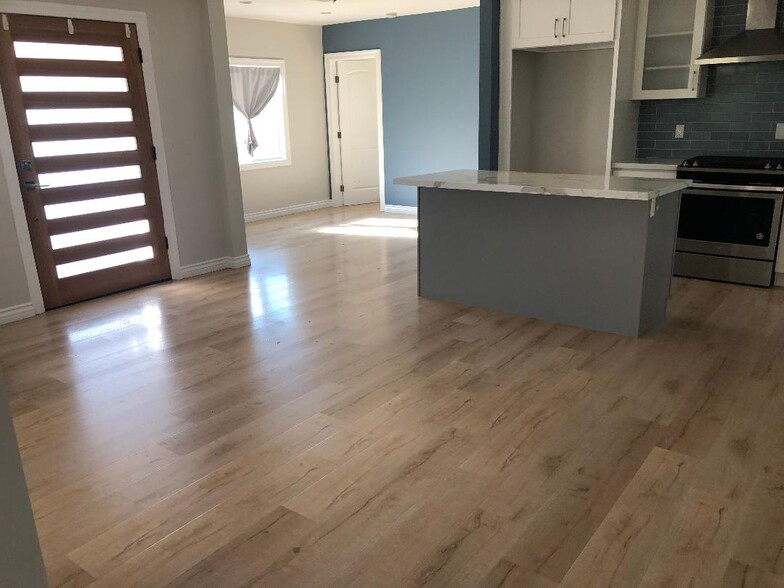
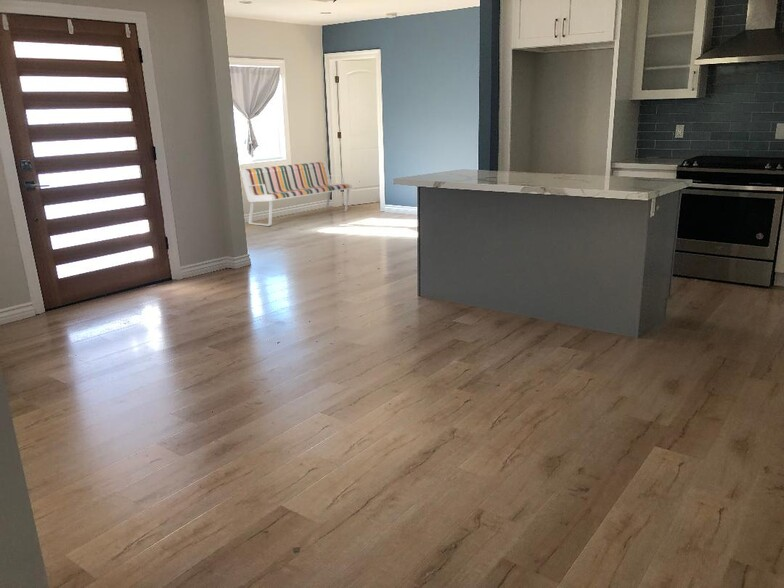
+ bench (300, 191)
